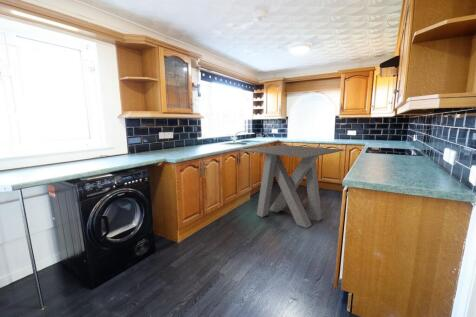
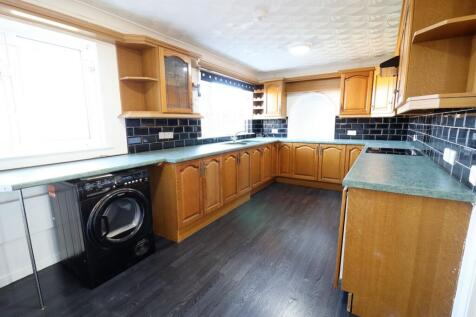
- dining table (290, 183)
